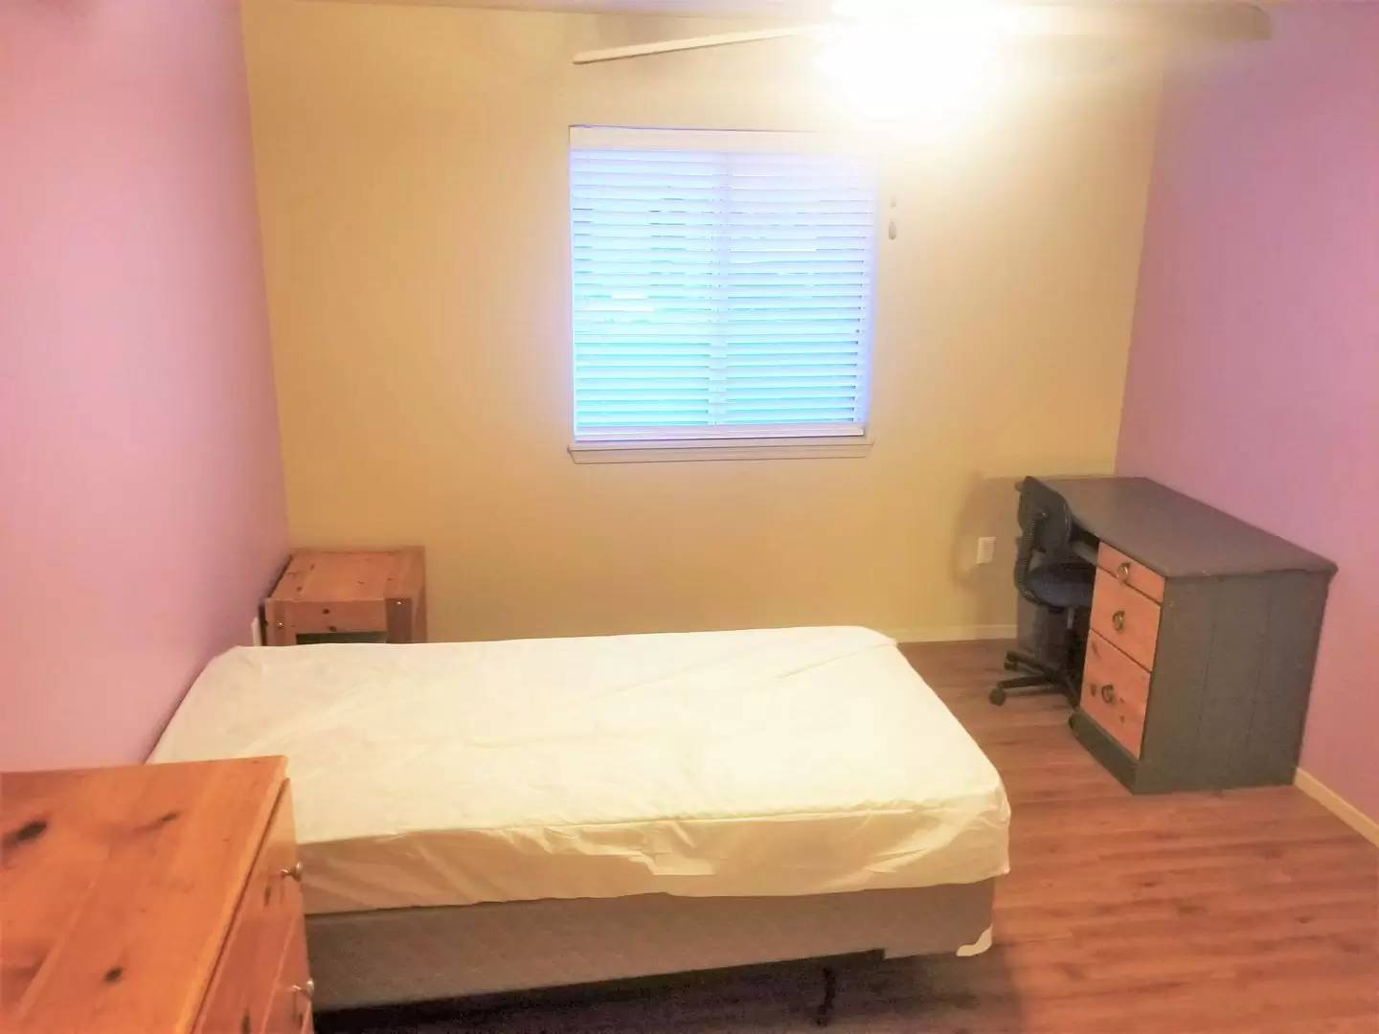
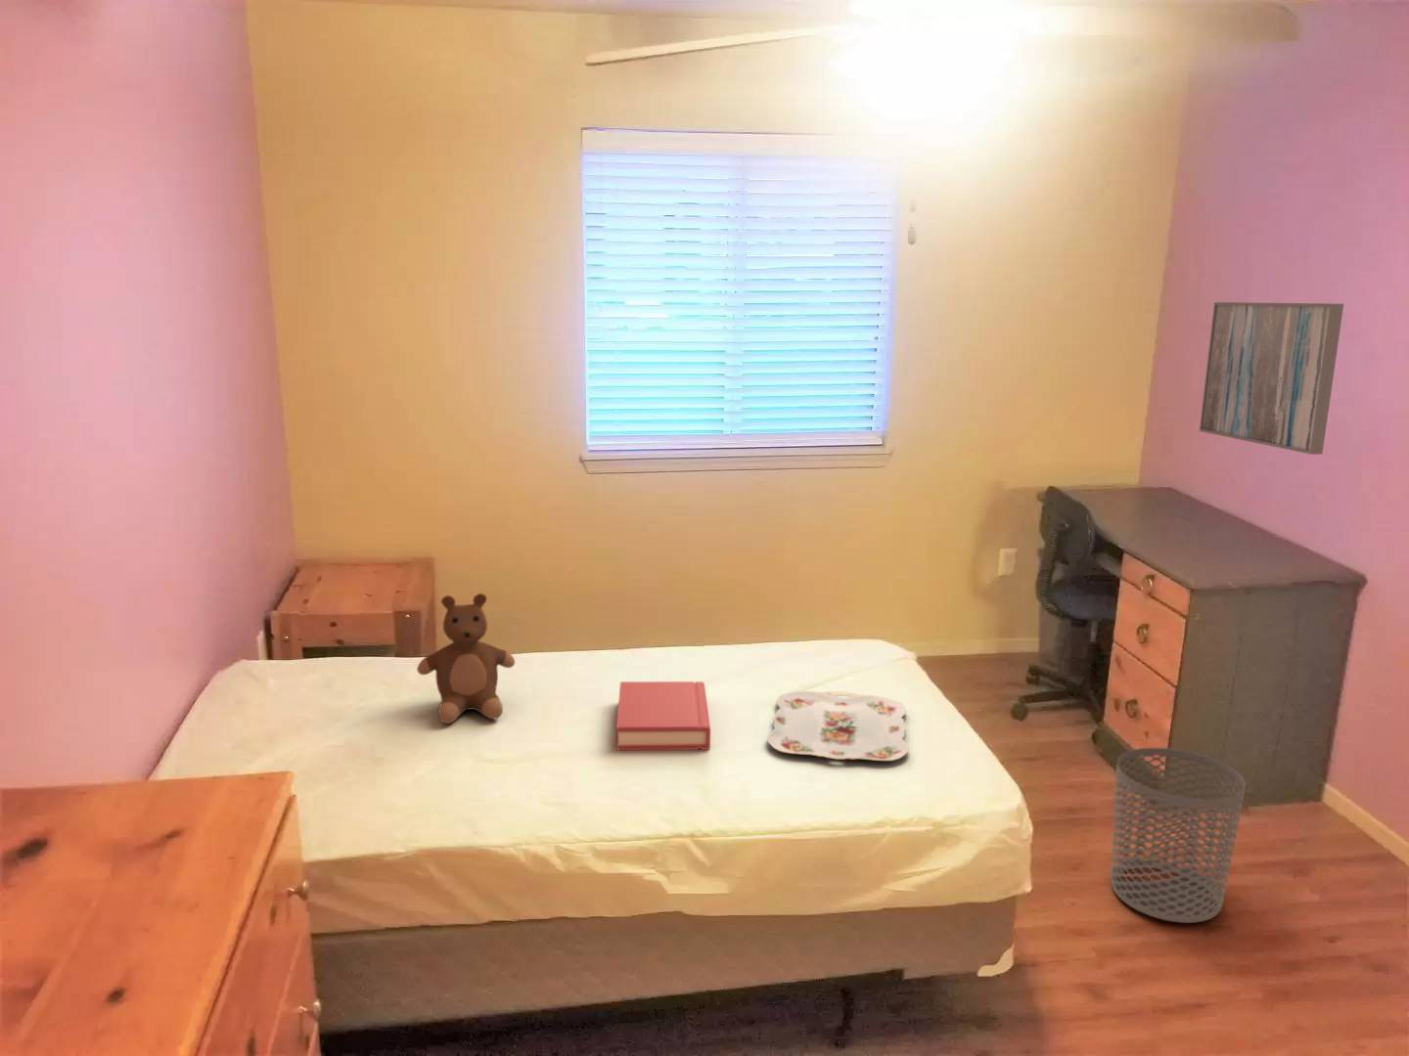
+ waste bin (1173, 833)
+ hardback book (662, 713)
+ serving tray (839, 724)
+ teddy bear (467, 656)
+ wall art (1264, 373)
